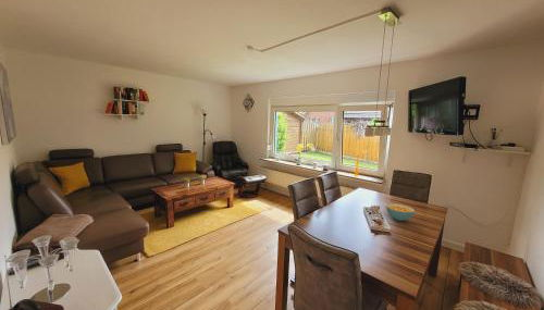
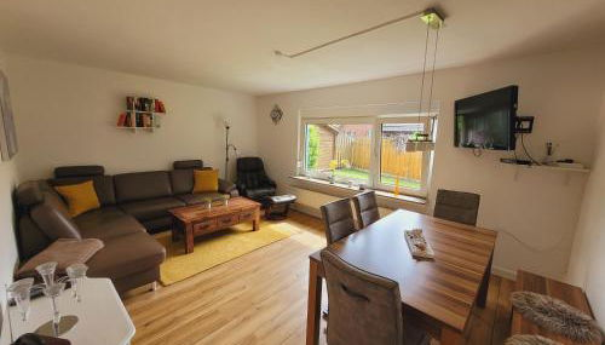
- cereal bowl (399, 213)
